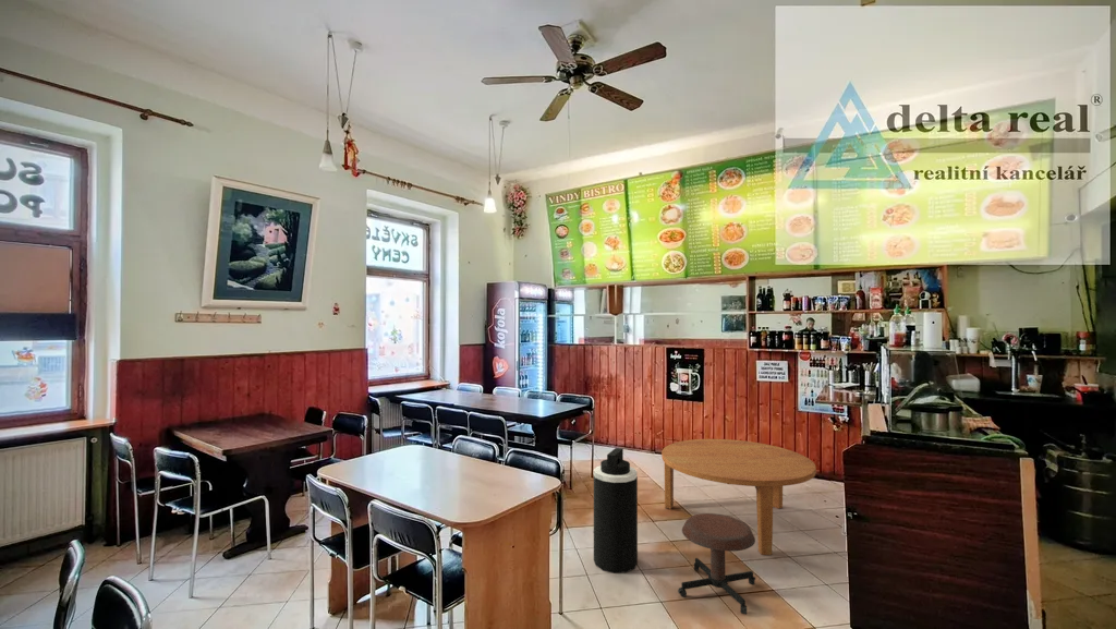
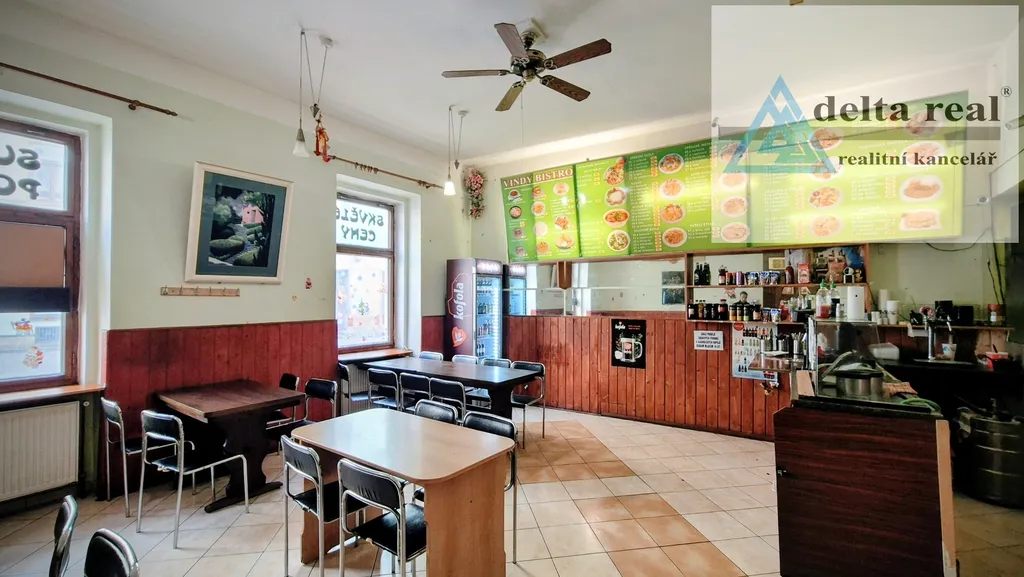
- stool (718, 557)
- coffee table (735, 484)
- trash can (615, 506)
